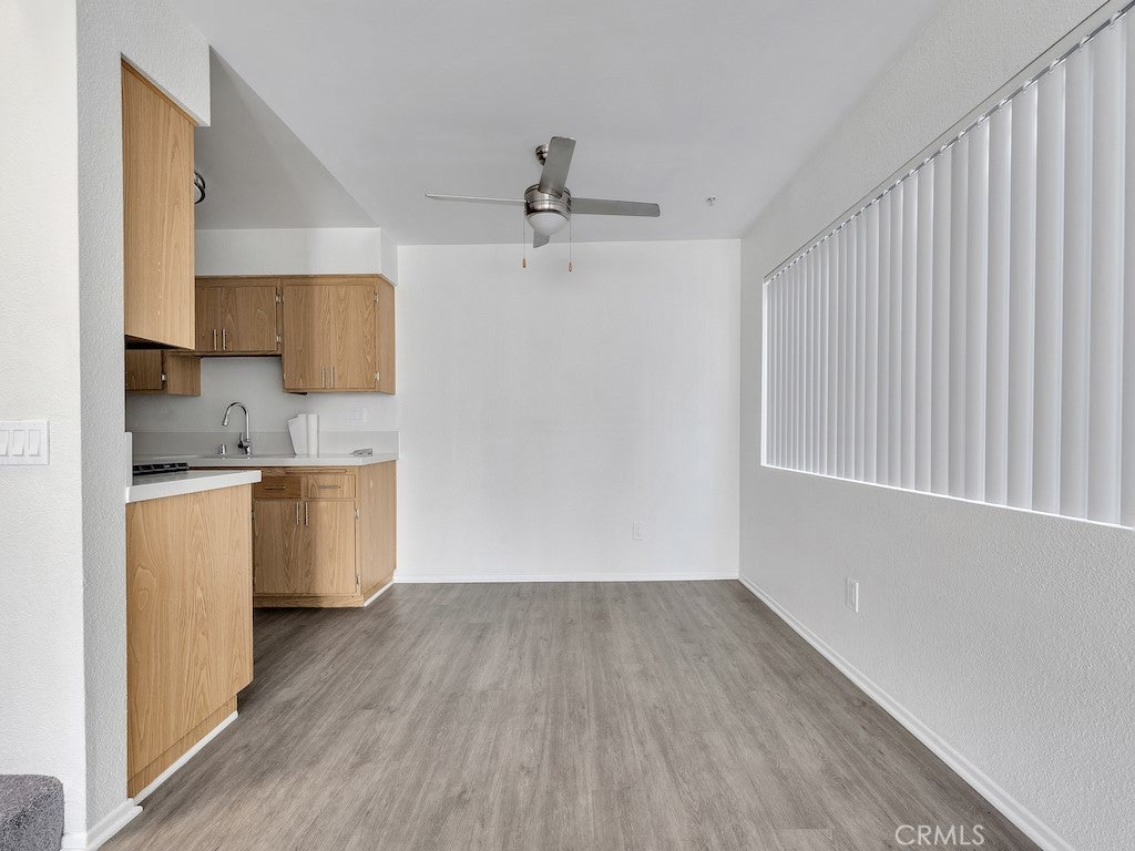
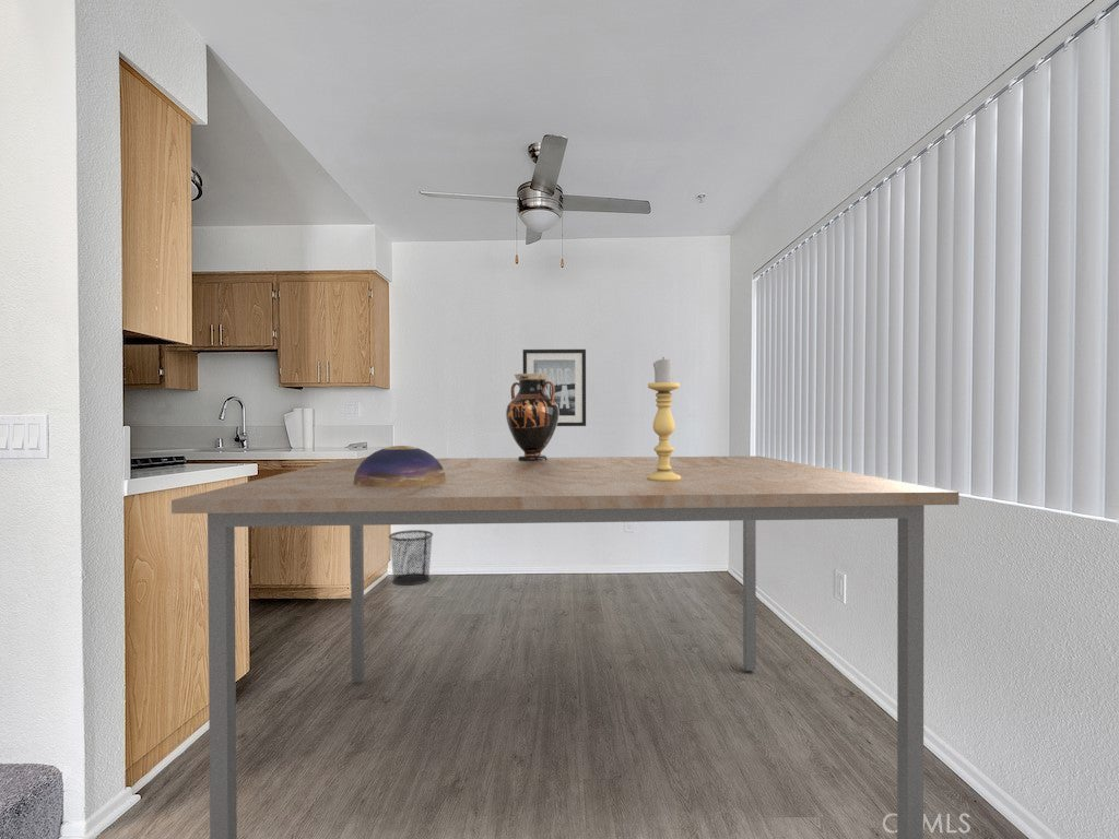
+ dining table (557, 522)
+ candle holder (663, 417)
+ decorative bowl (400, 462)
+ waste bin (411, 557)
+ vase (532, 416)
+ wall art (555, 388)
